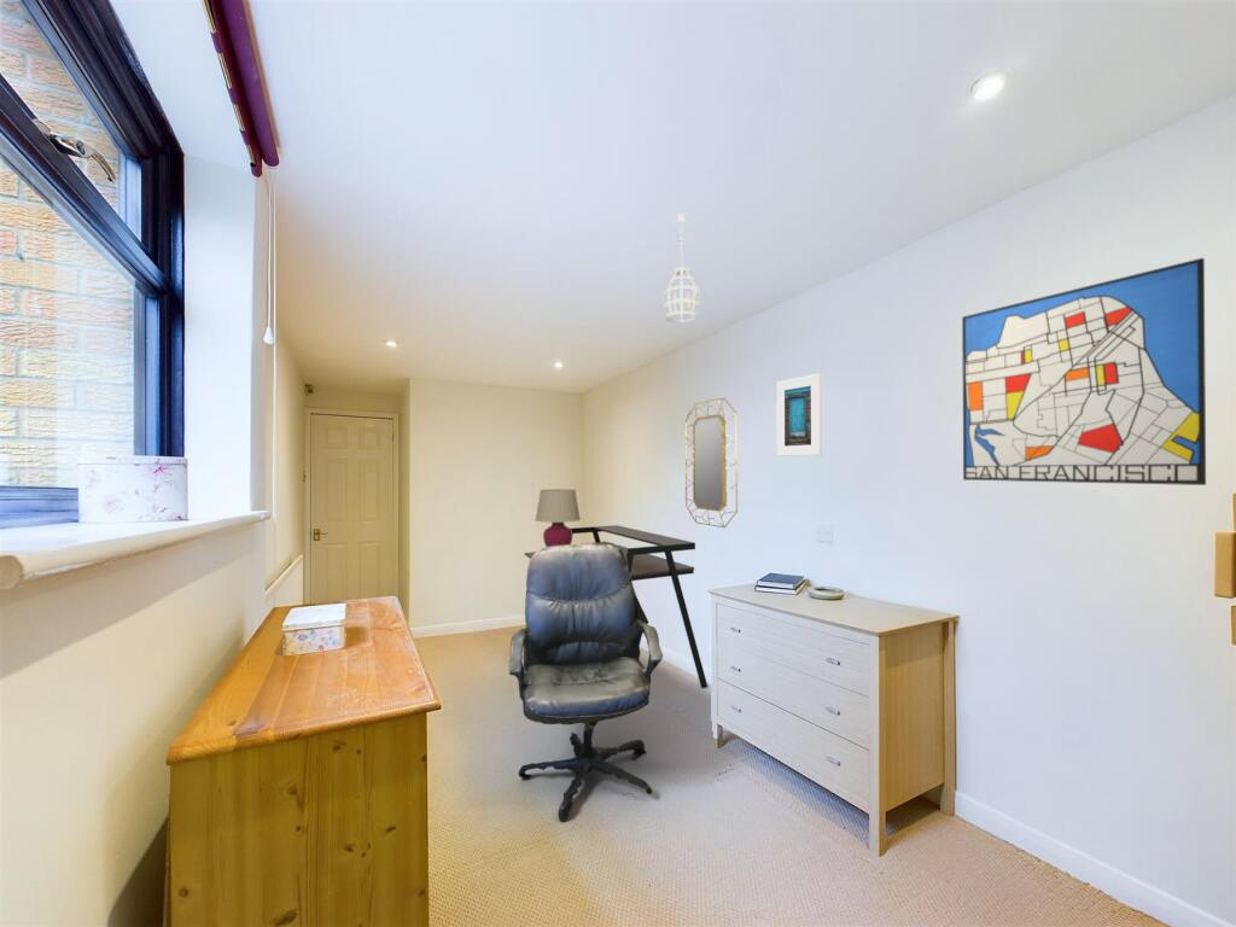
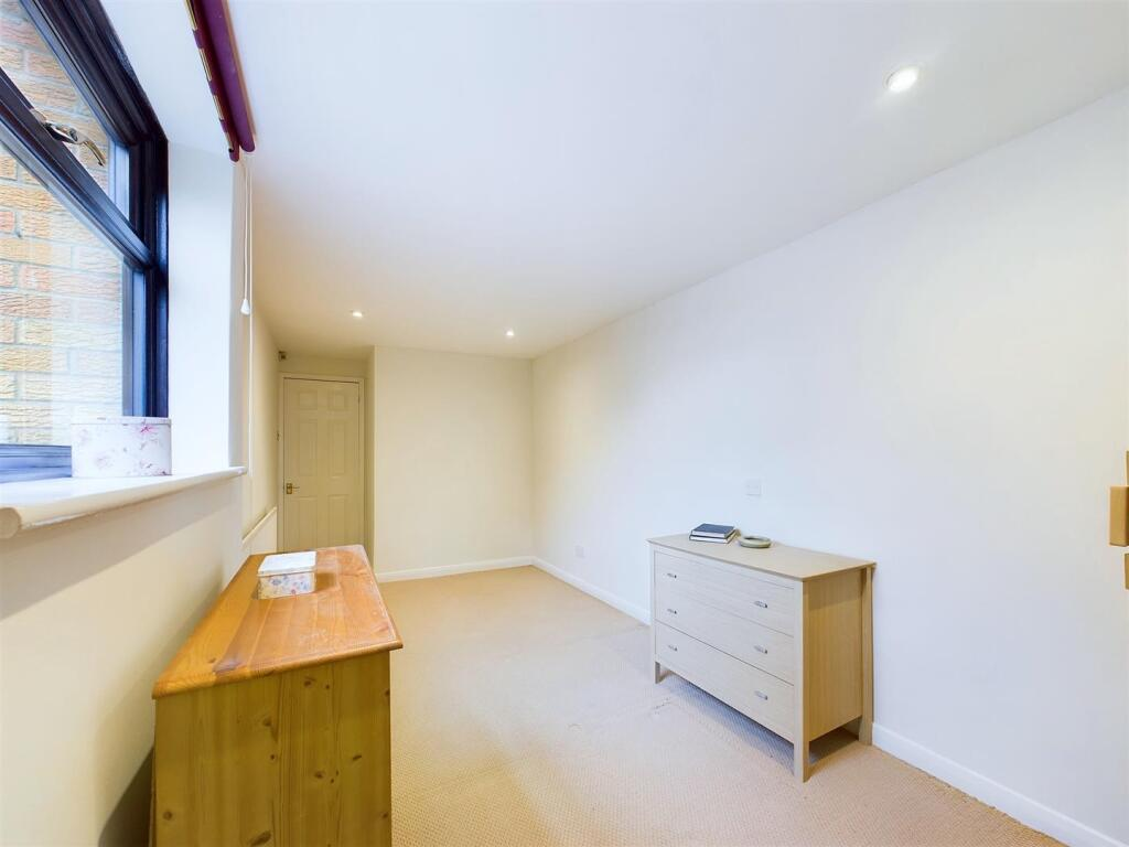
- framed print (798, 416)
- home mirror (706, 462)
- wall art (1063, 386)
- table lamp (558, 521)
- pendant light (681, 267)
- office chair (582, 665)
- desk (631, 579)
